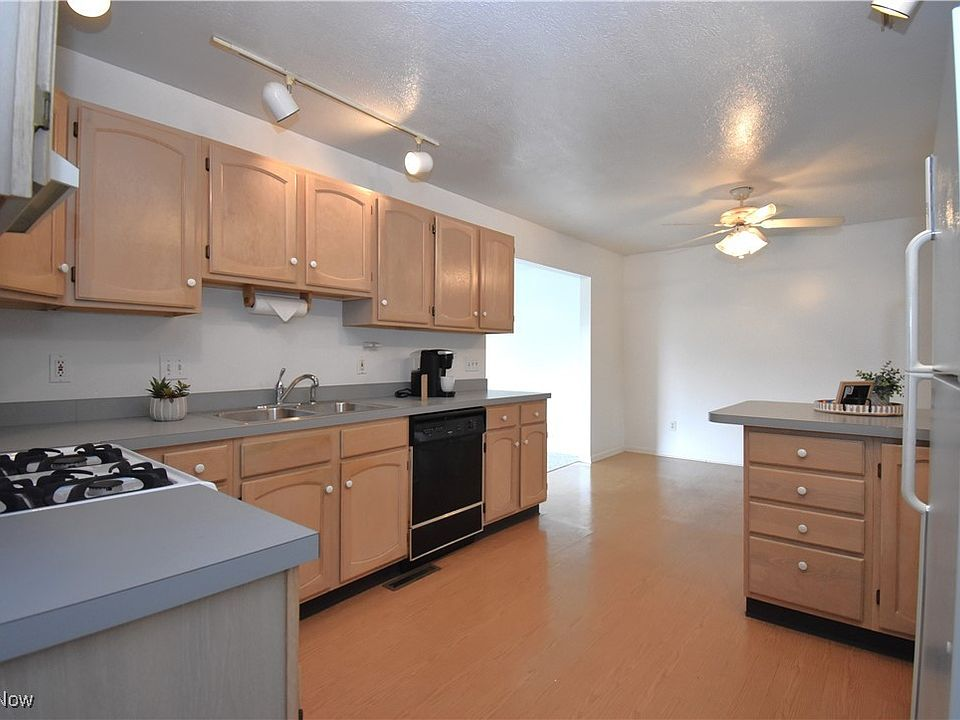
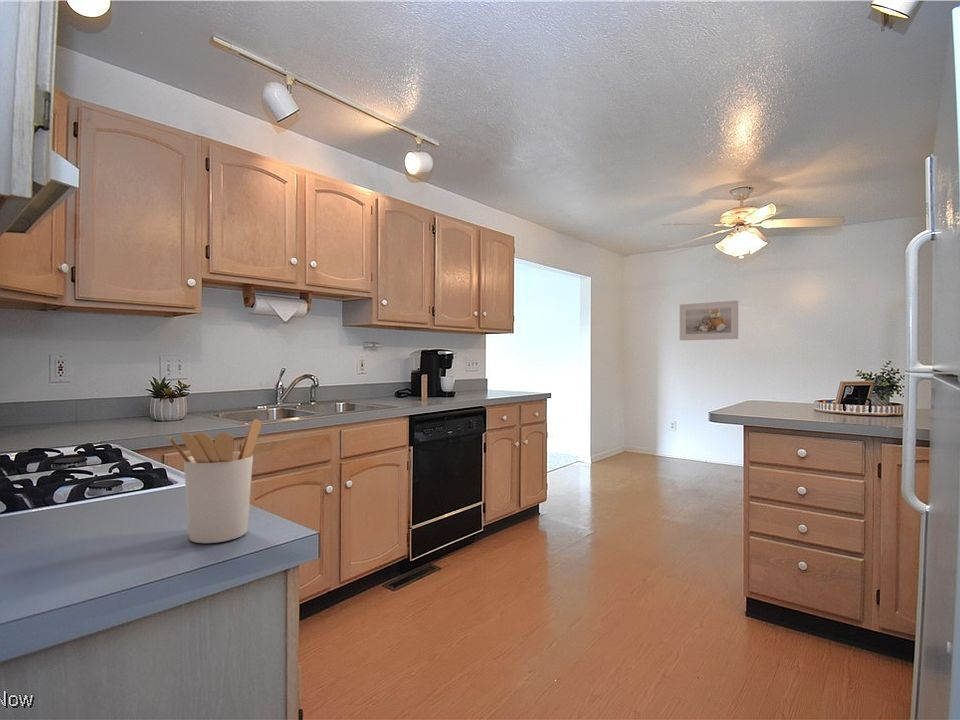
+ utensil holder (215, 480)
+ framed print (708, 321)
